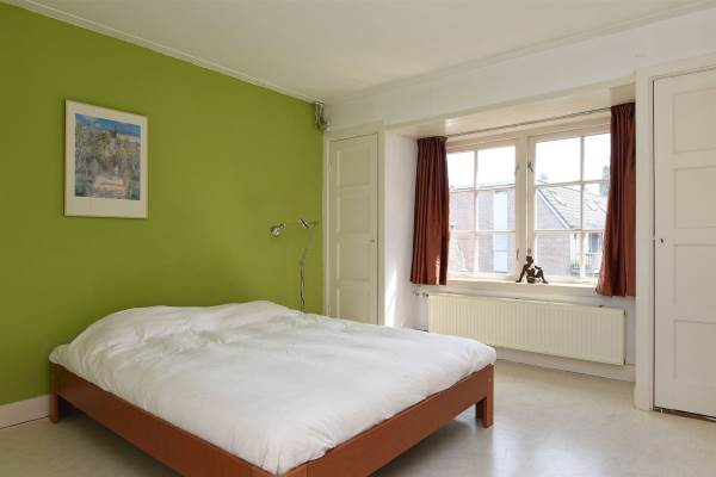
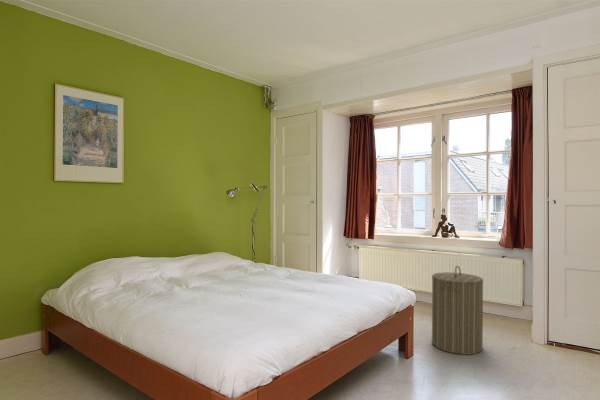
+ laundry hamper (456, 305)
